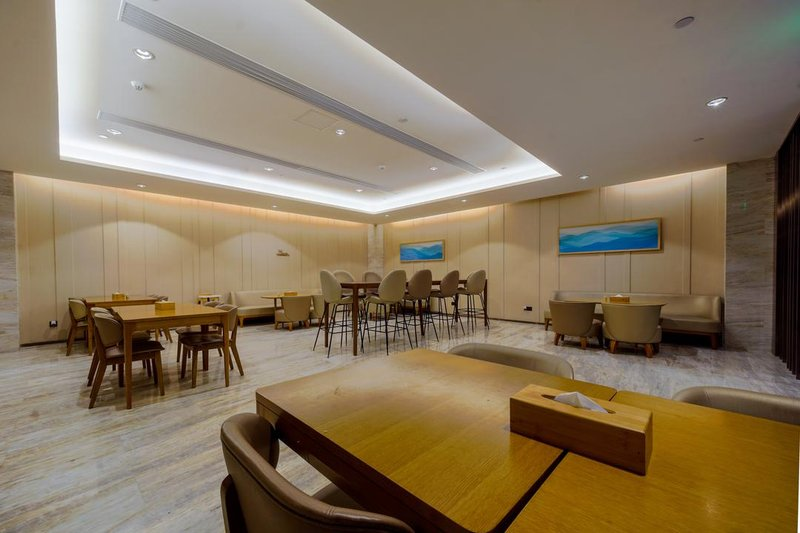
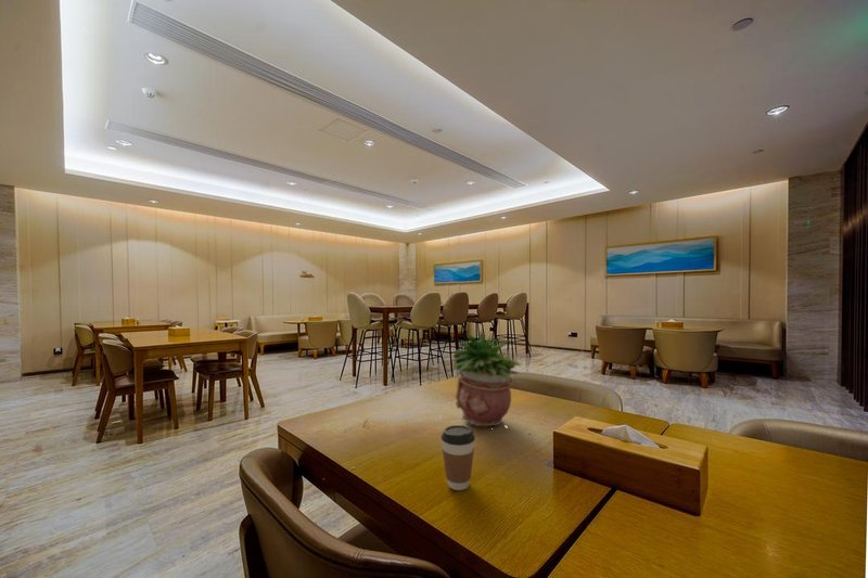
+ potted plant (487, 375)
+ coffee cup (458, 457)
